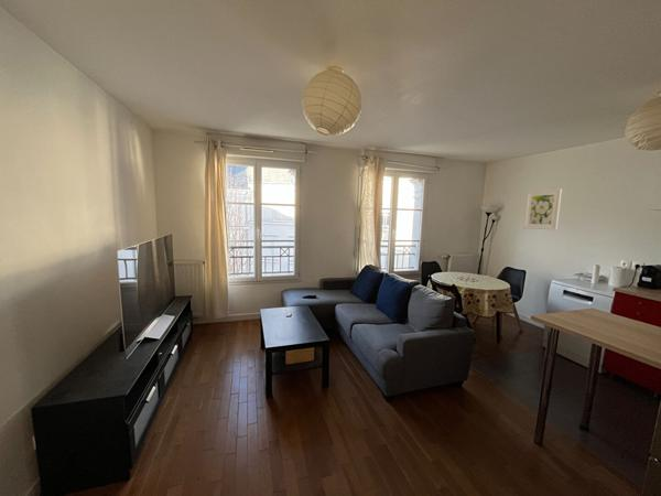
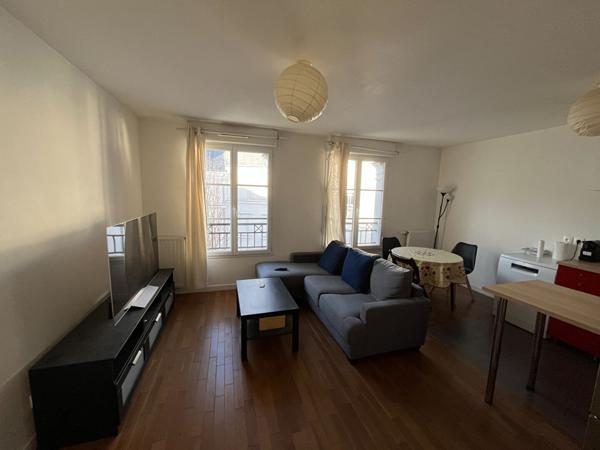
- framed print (541, 209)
